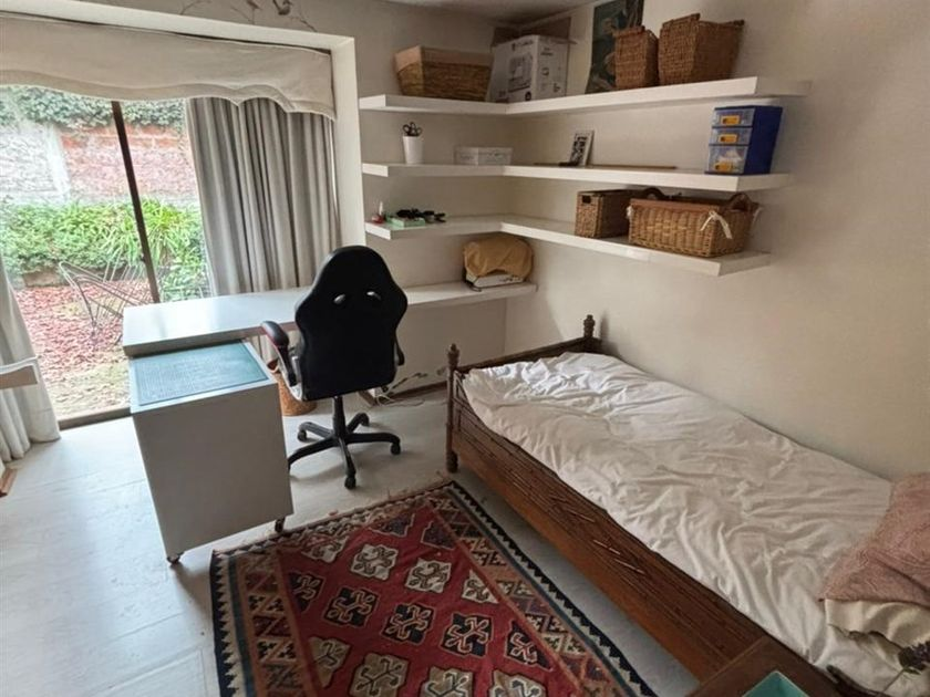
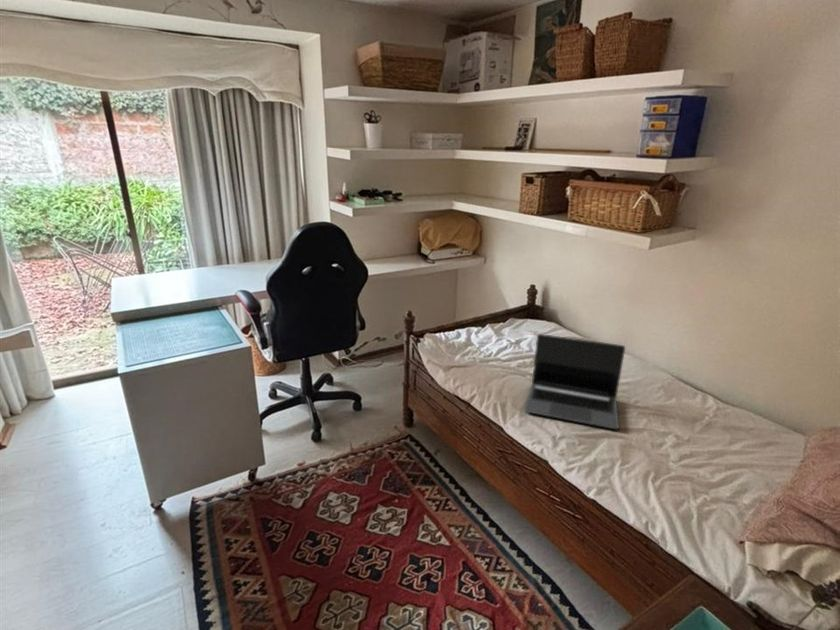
+ laptop (575, 378)
